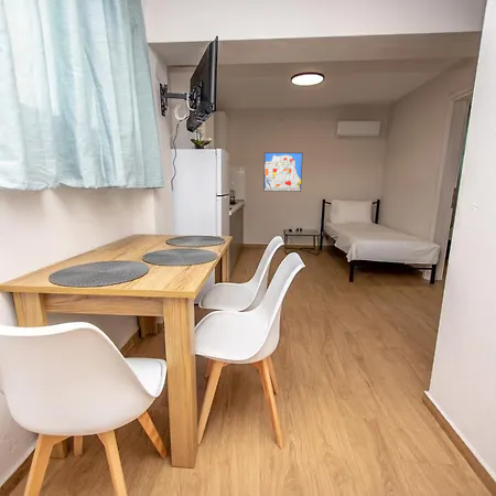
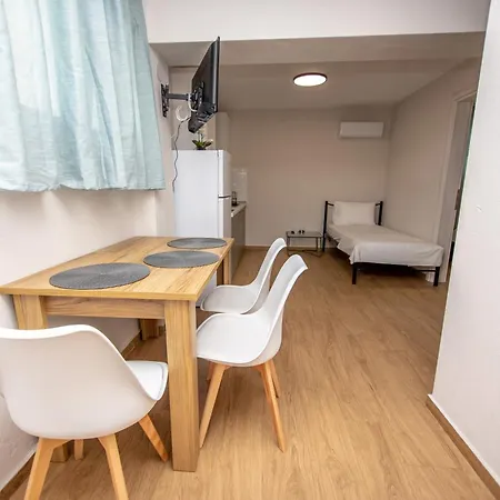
- wall art (282, 172)
